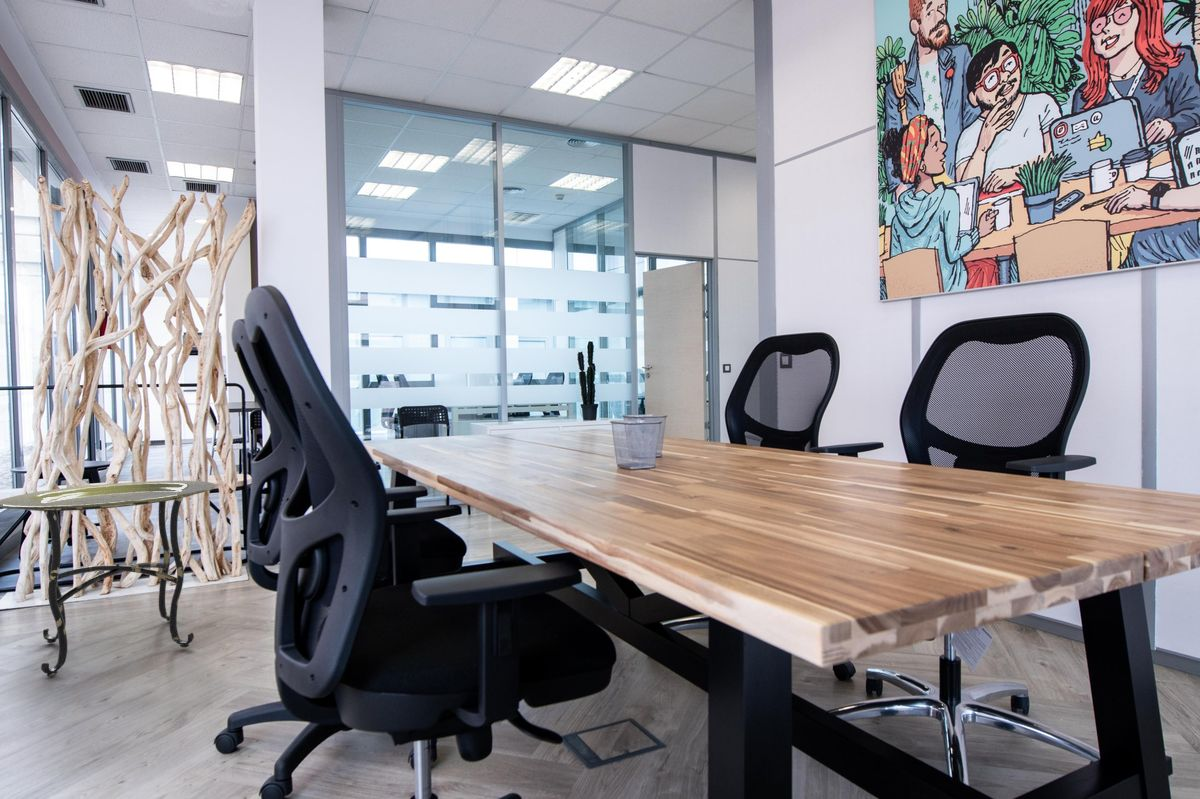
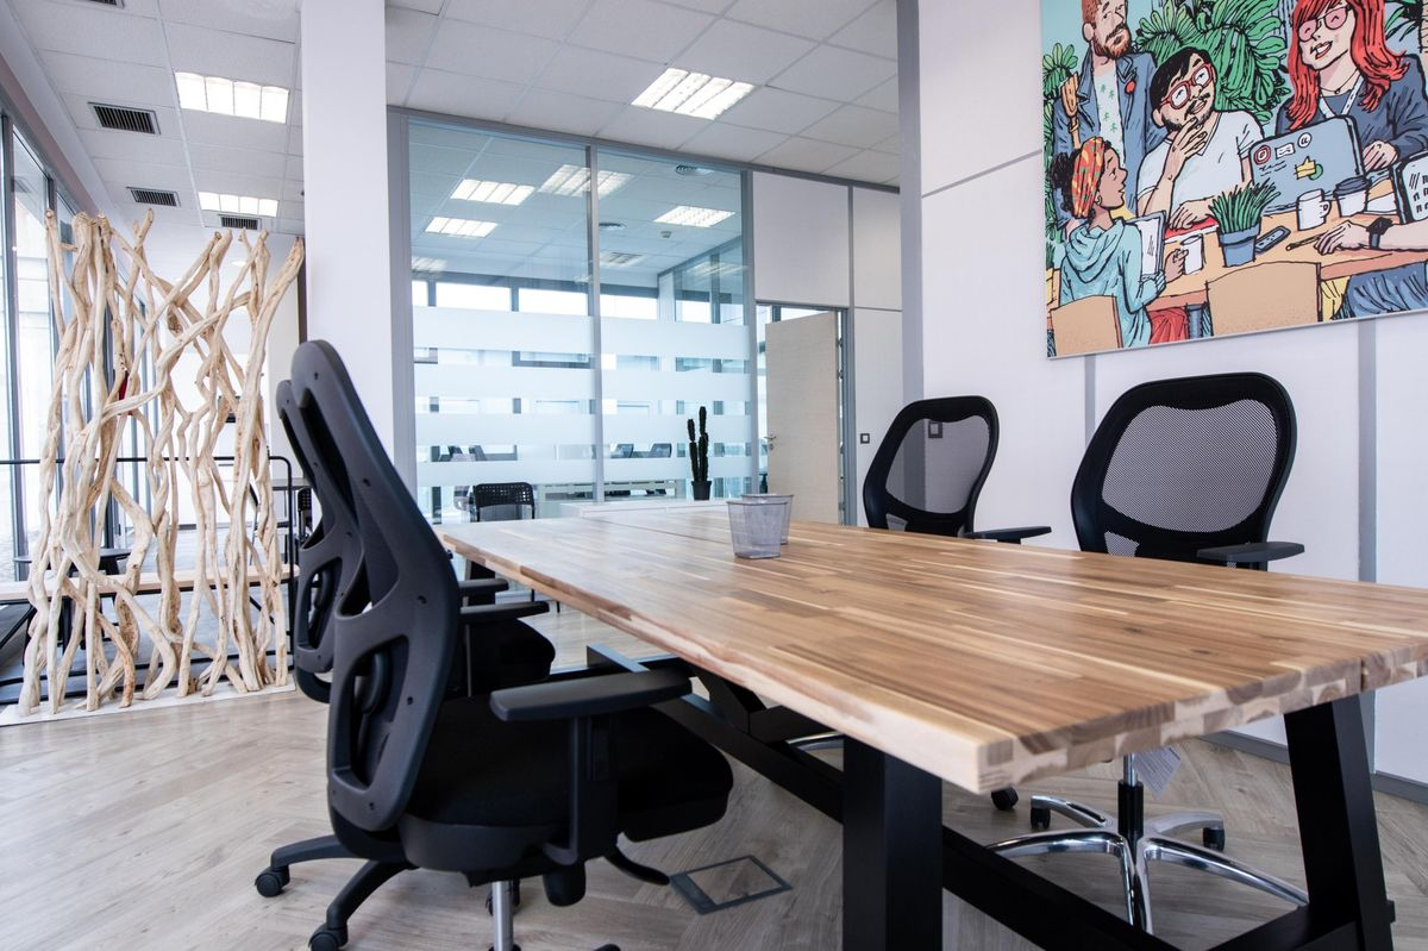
- side table (116, 569)
